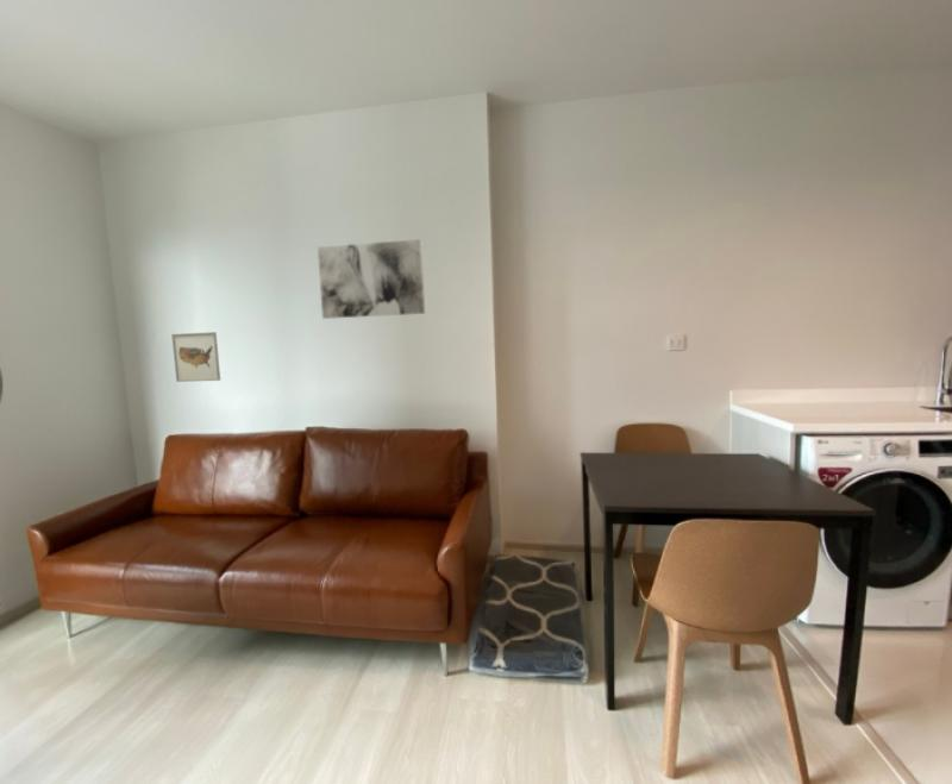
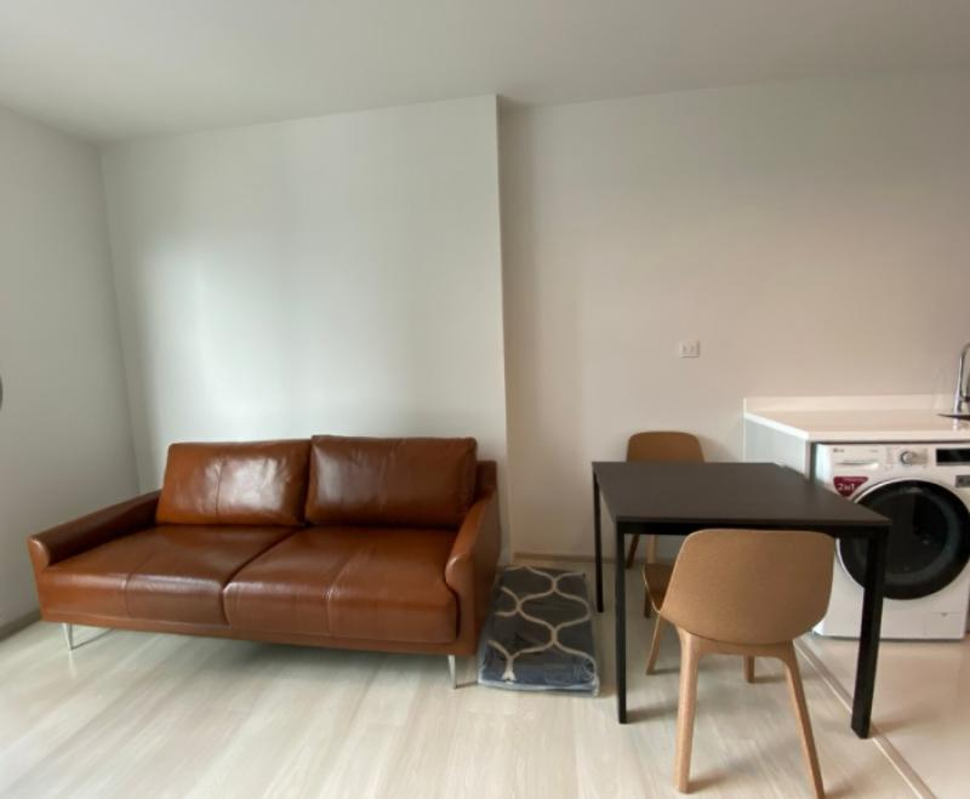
- wall art (370, 280)
- wall art (195, 357)
